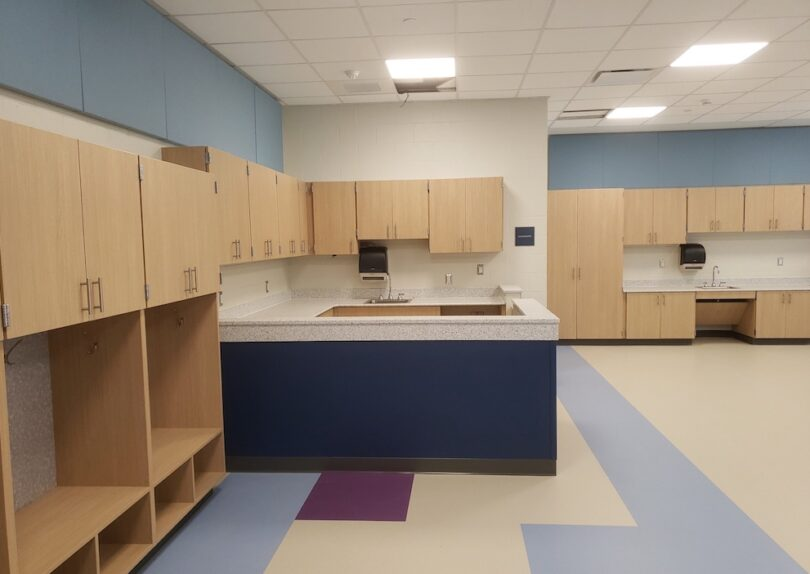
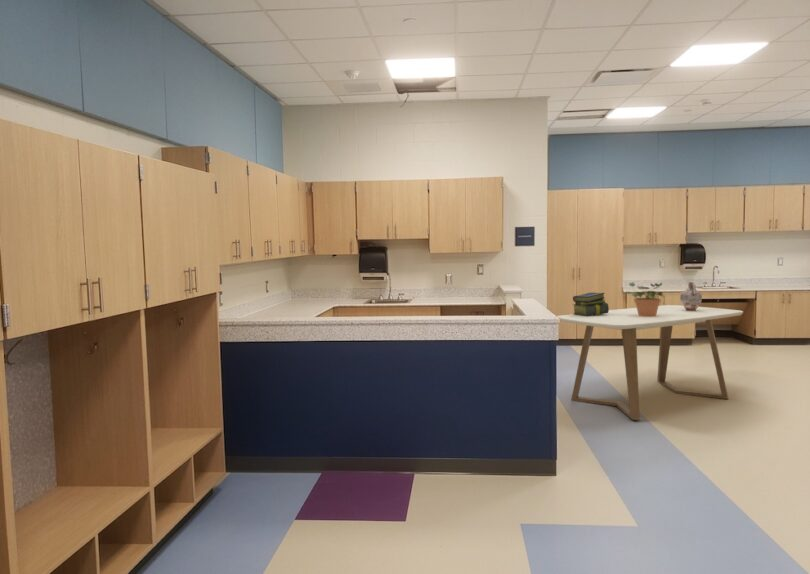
+ ceramic jug (690, 296)
+ dining table (659, 356)
+ potted plant (644, 298)
+ stack of books (590, 303)
